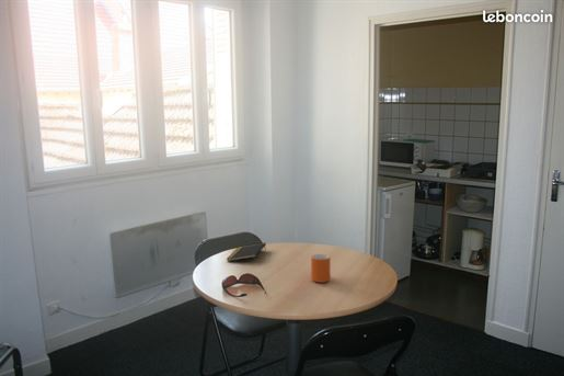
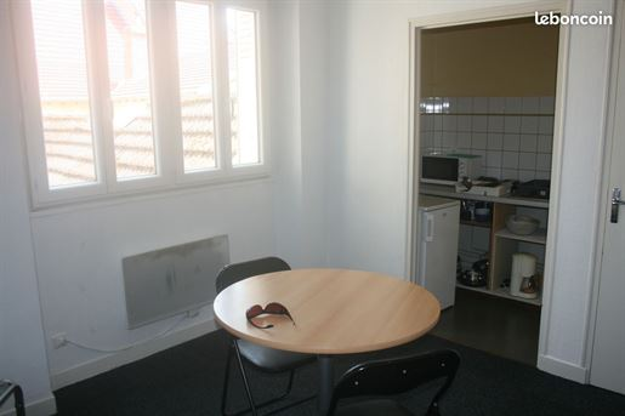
- notepad (246, 251)
- mug (319, 266)
